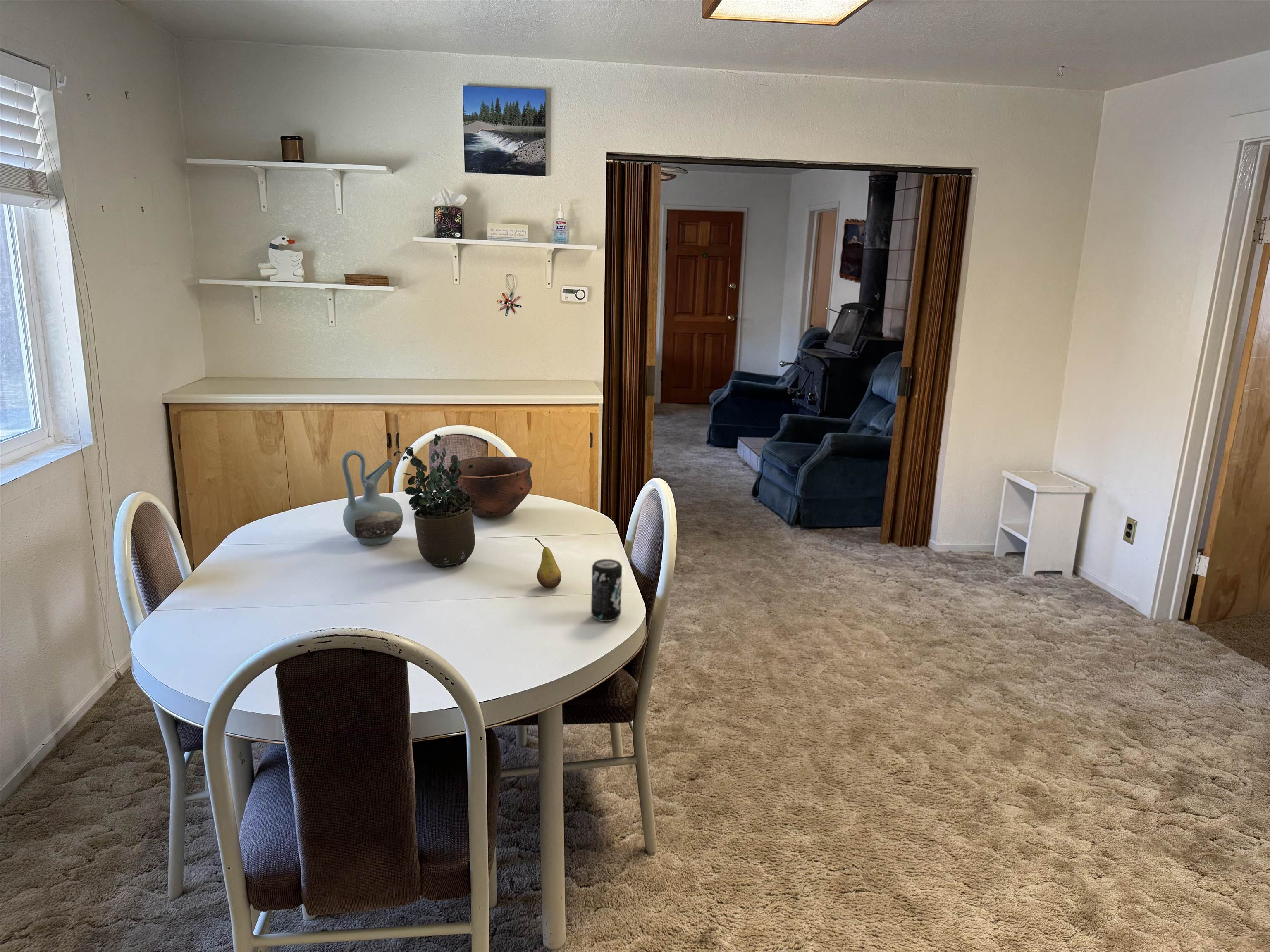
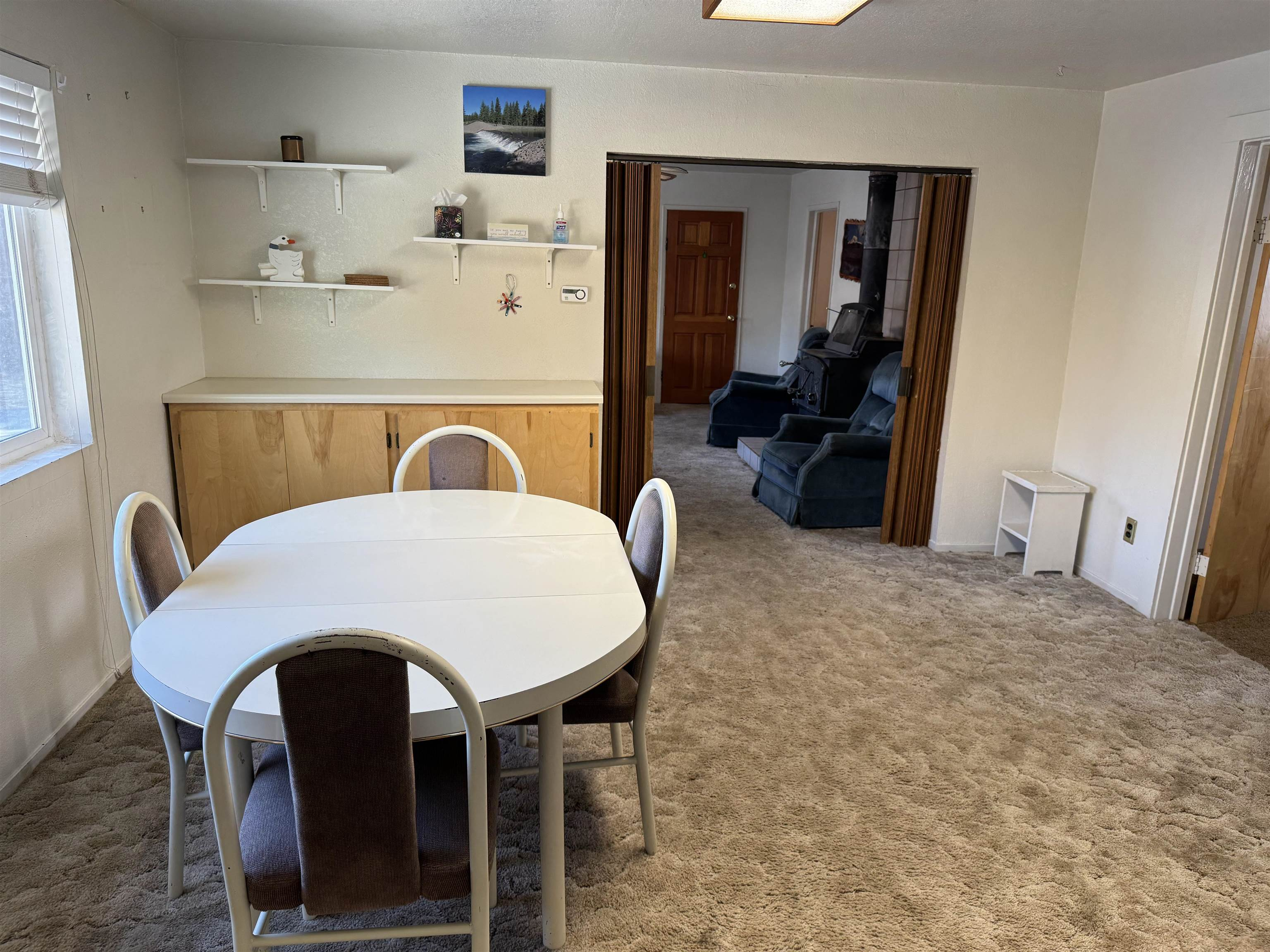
- bowl (489, 488)
- beverage can (606, 590)
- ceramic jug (372, 495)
- potted plant (439, 497)
- fruit (549, 563)
